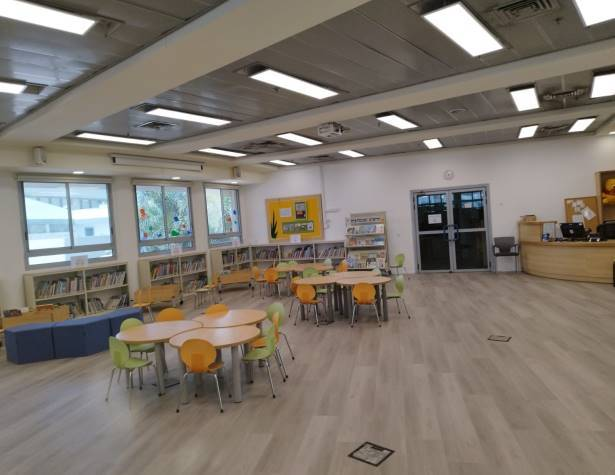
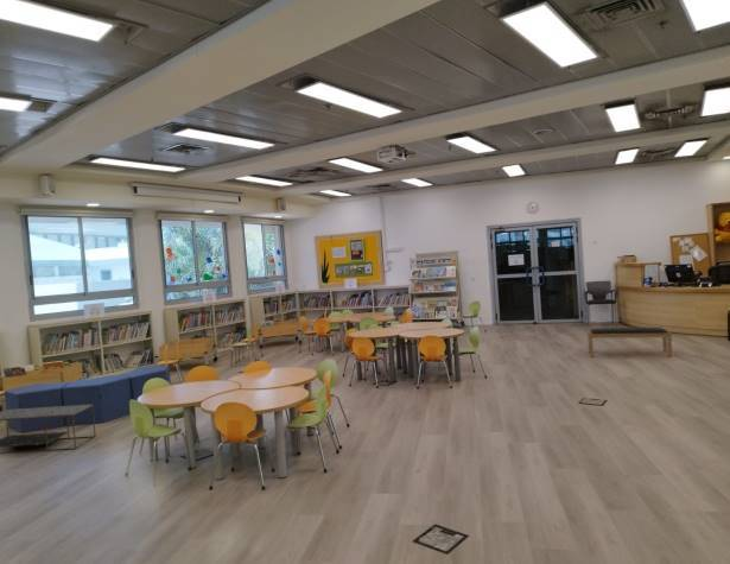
+ bench (627, 336)
+ coffee table (39, 433)
